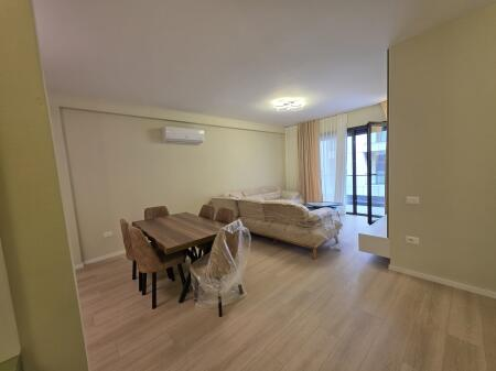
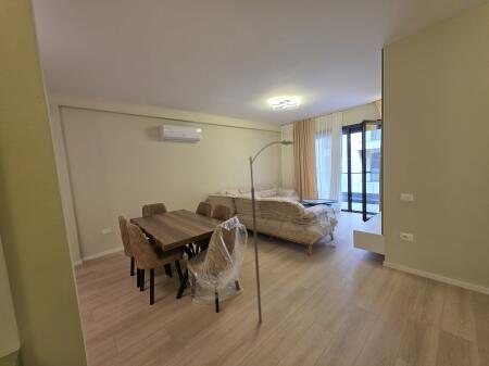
+ street lamp (255, 226)
